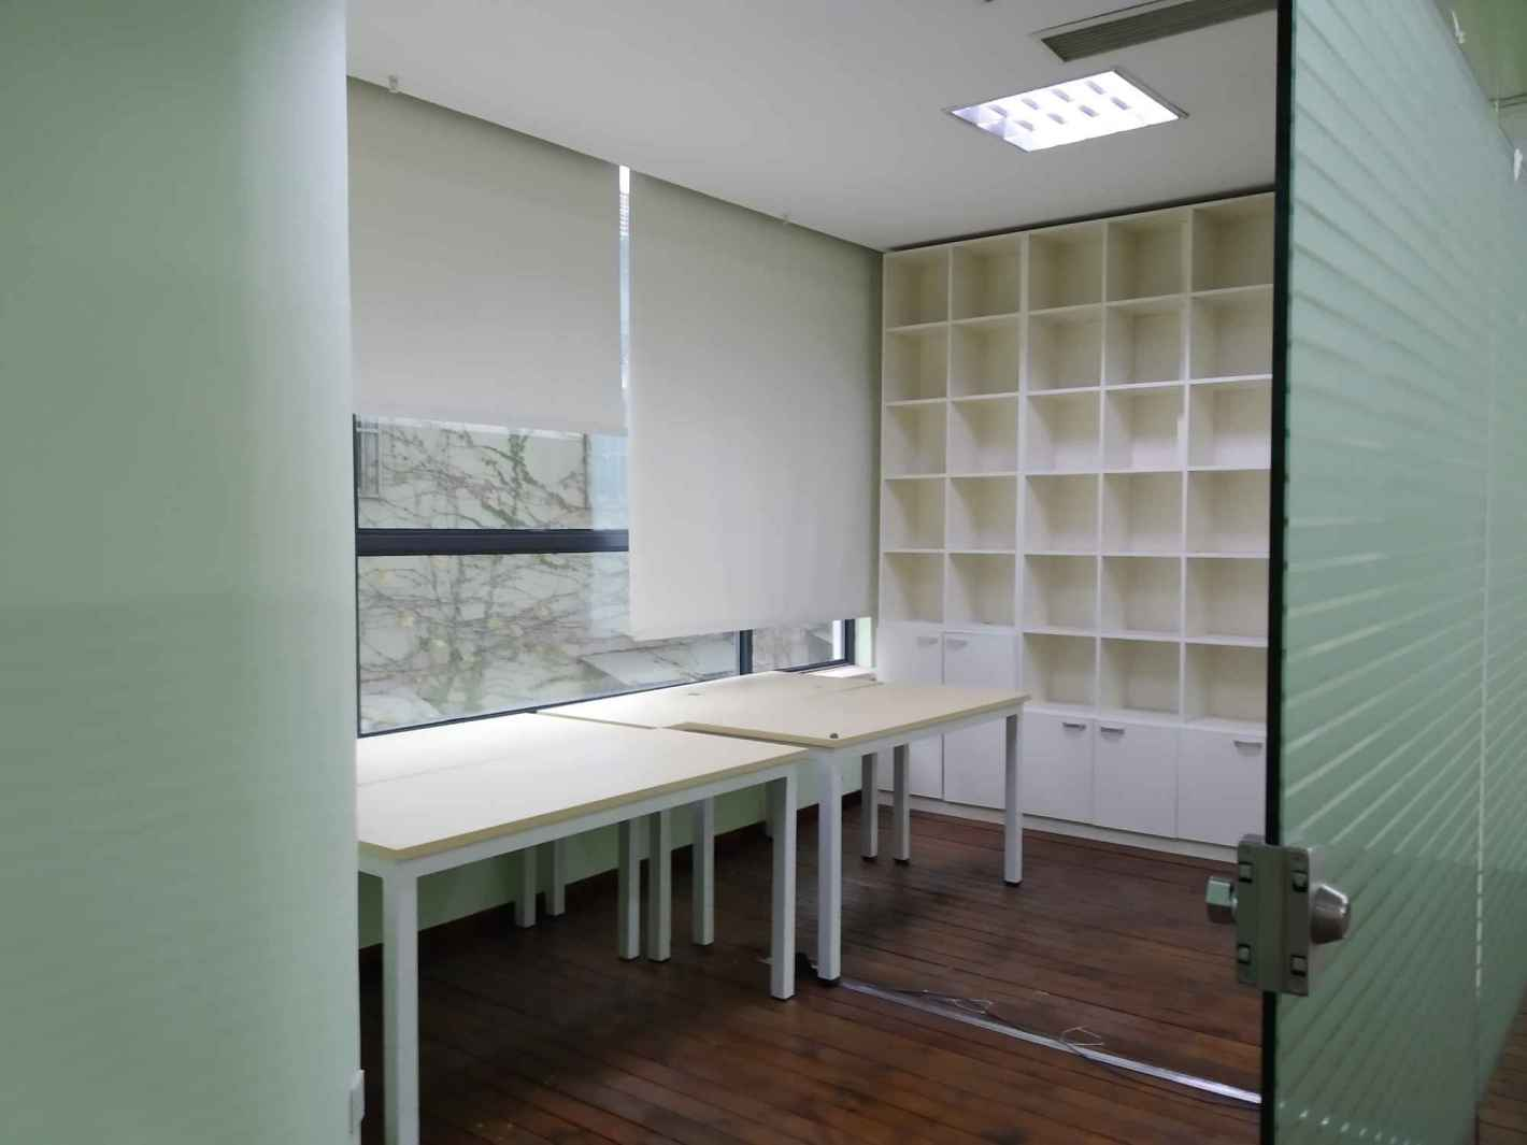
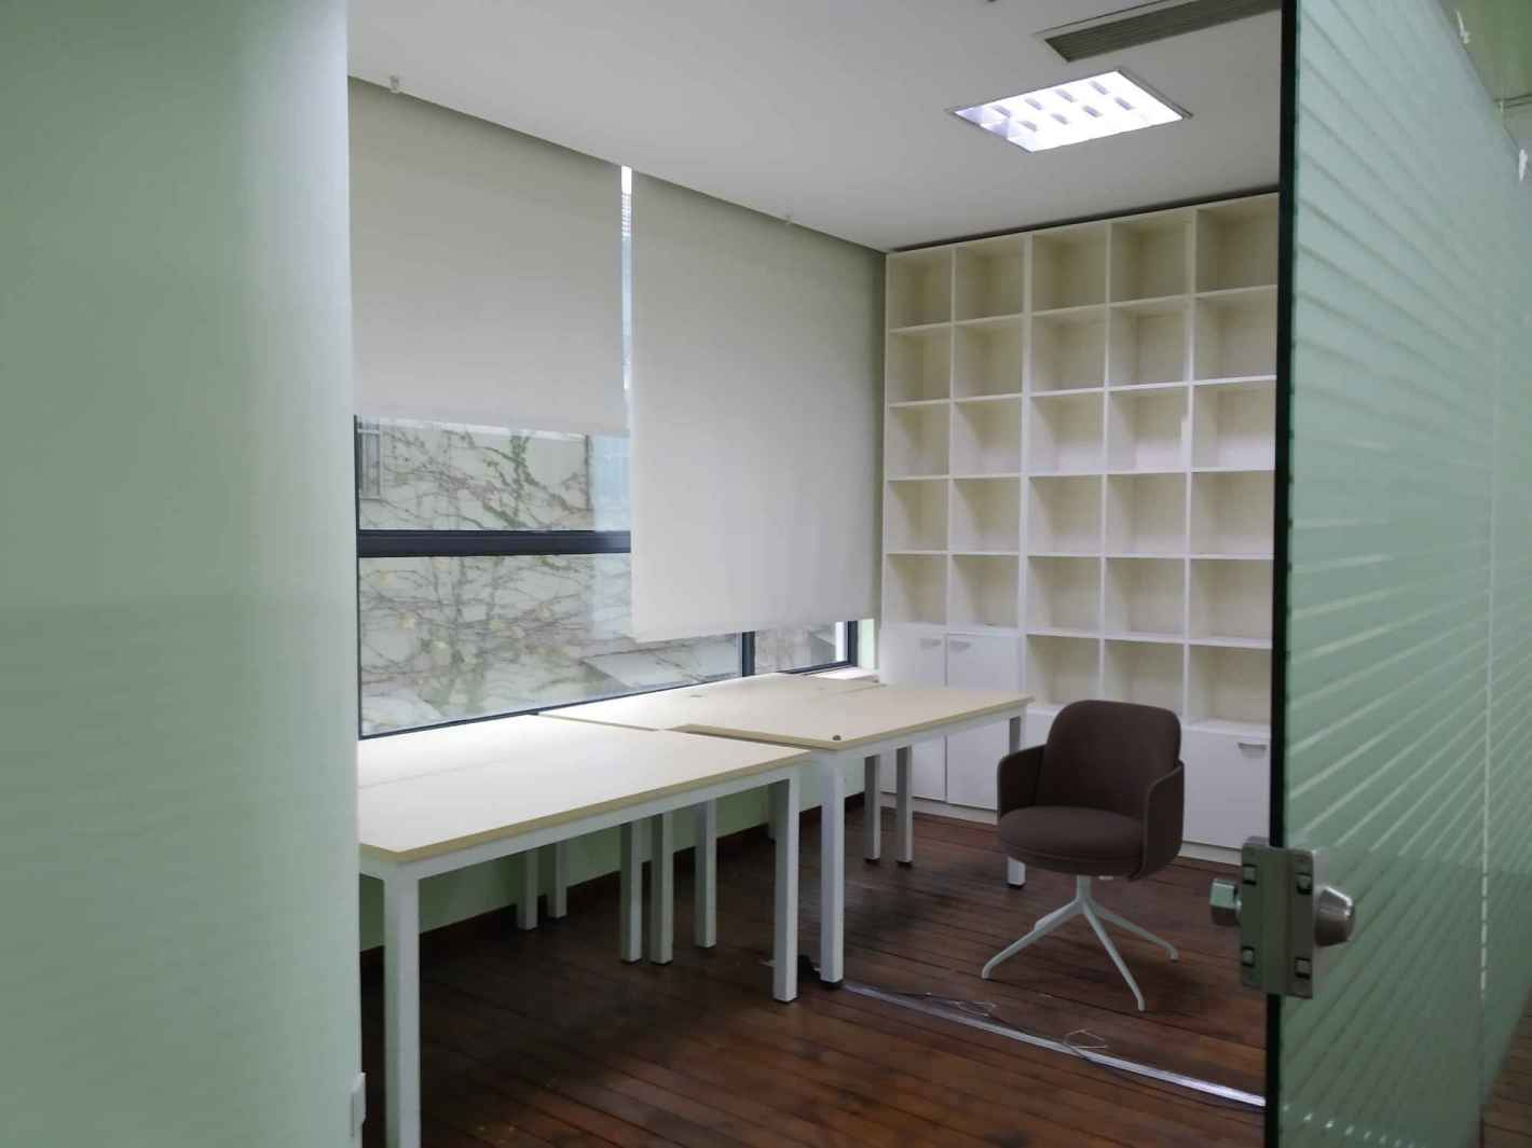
+ office chair (1084, 840)
